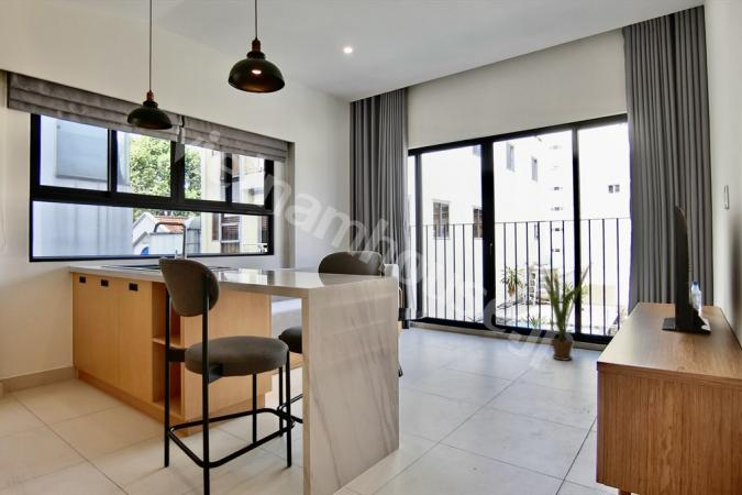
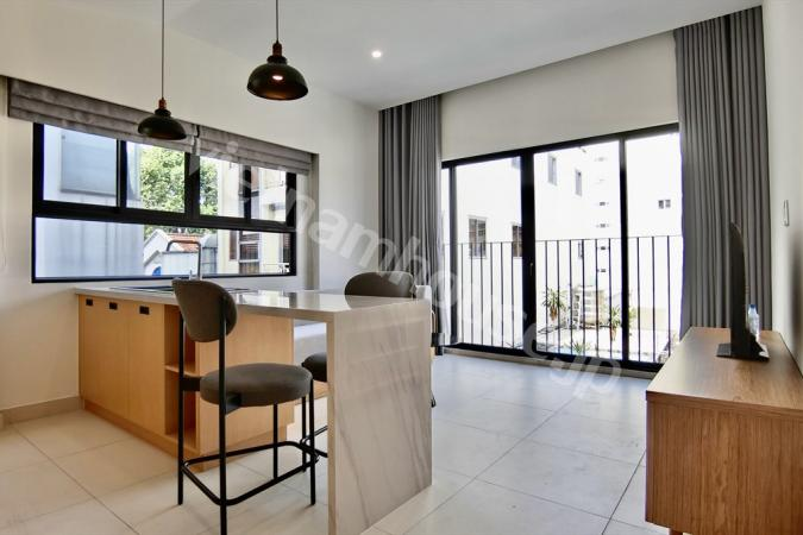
- house plant (555, 309)
